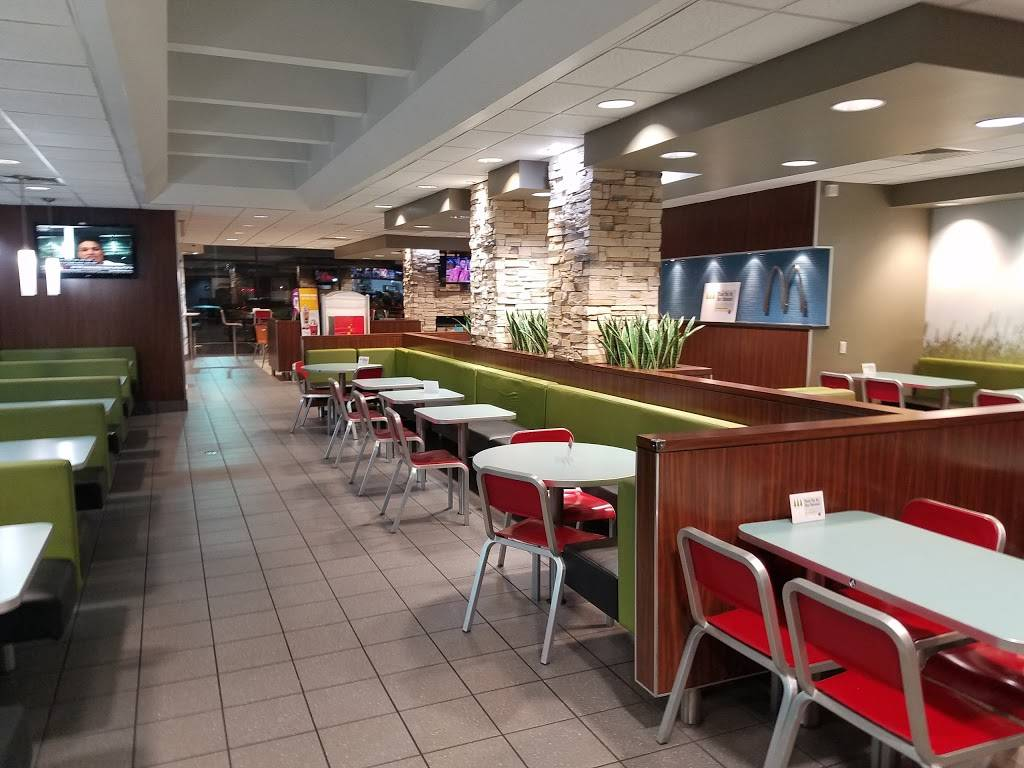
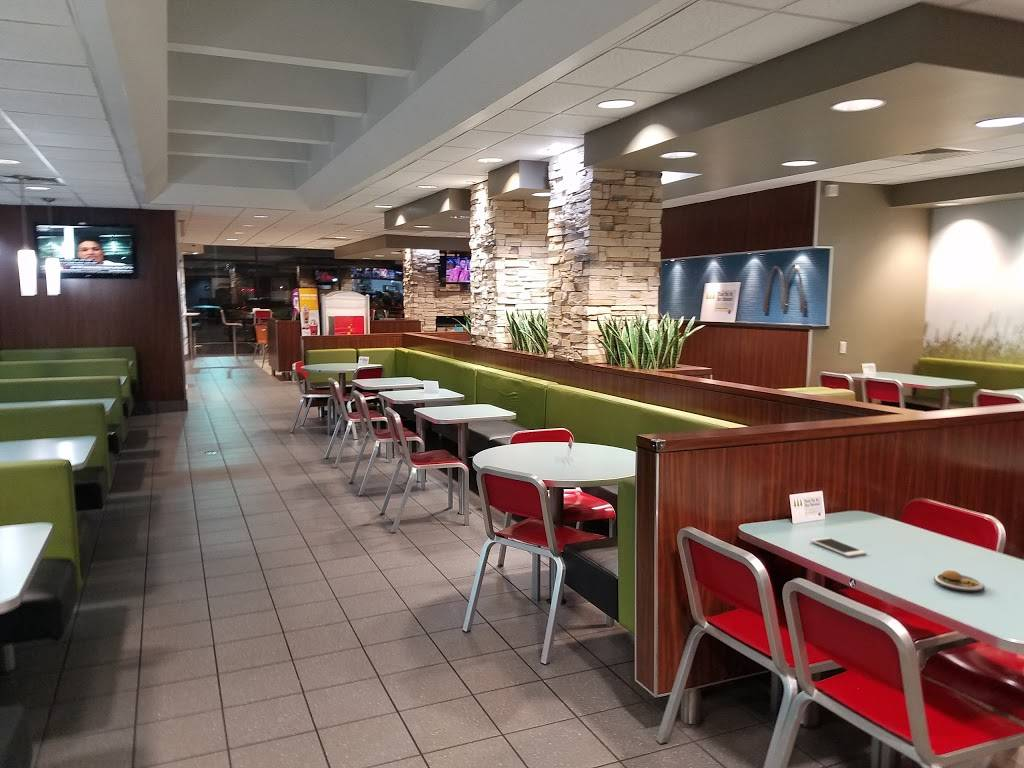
+ hamburger (959, 578)
+ cell phone (837, 546)
